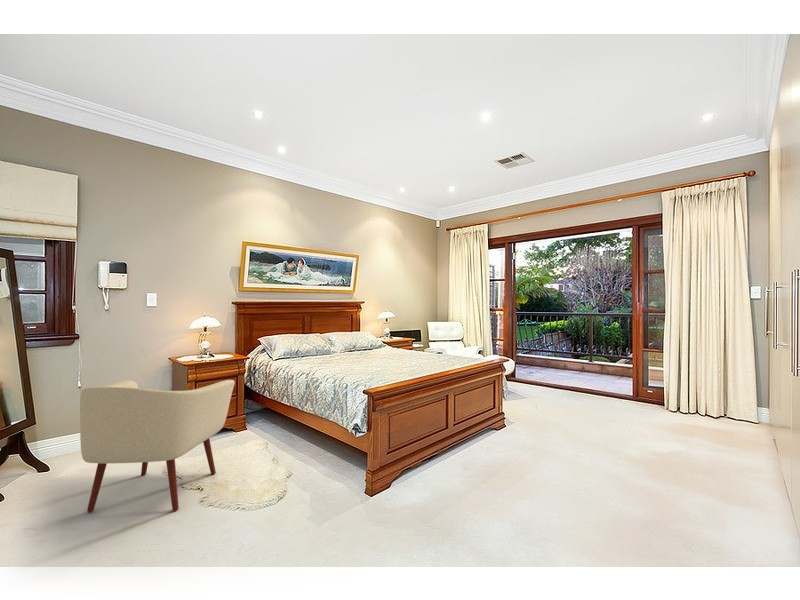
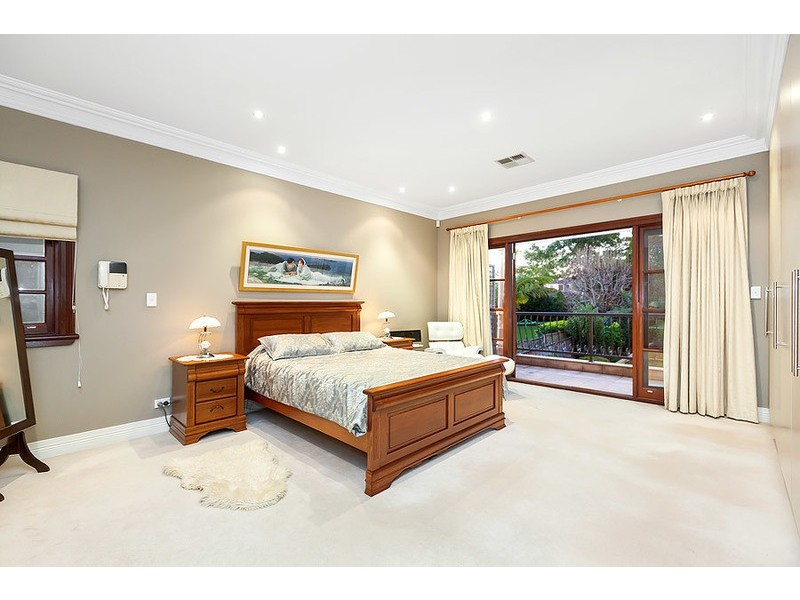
- armchair (153, 435)
